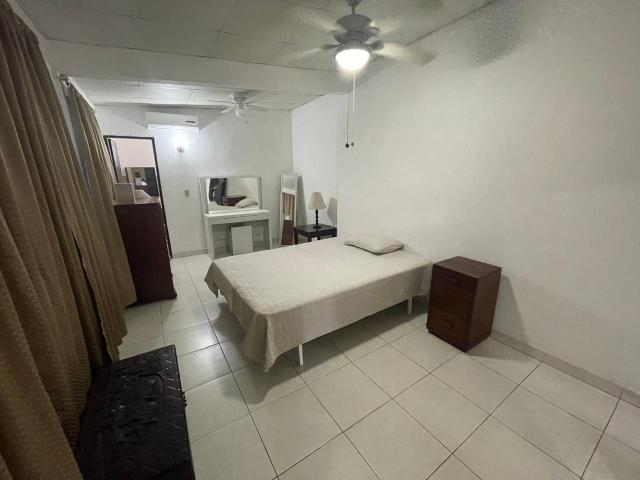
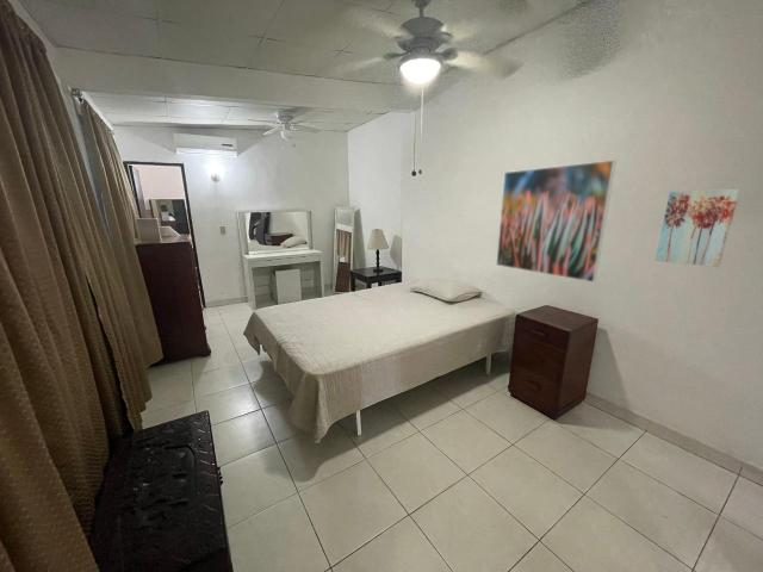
+ wall art (694, 228)
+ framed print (545, 222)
